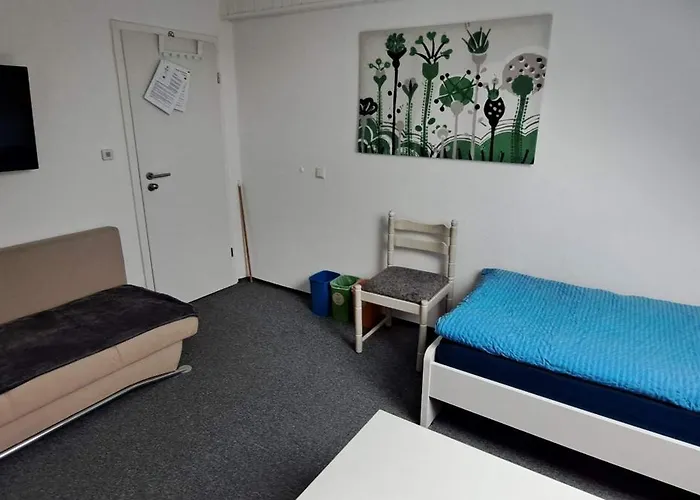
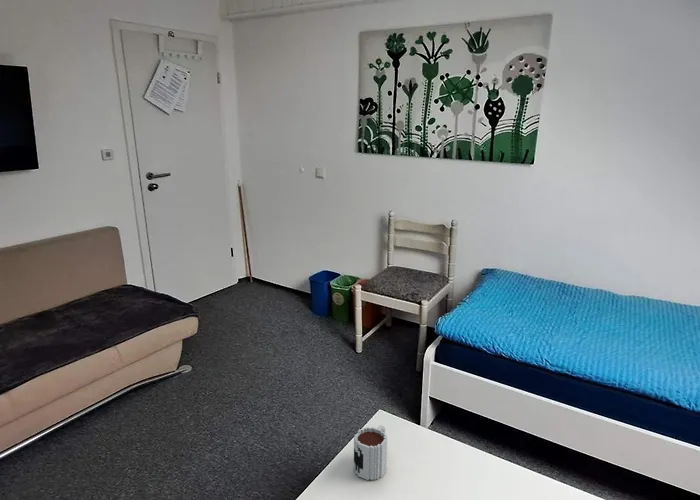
+ mug (373, 448)
